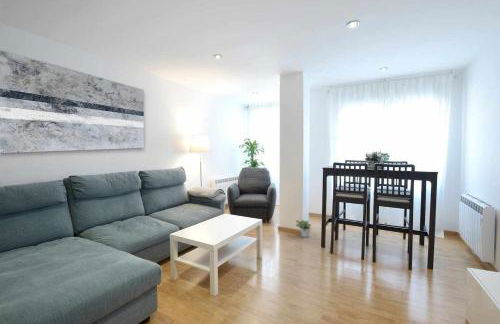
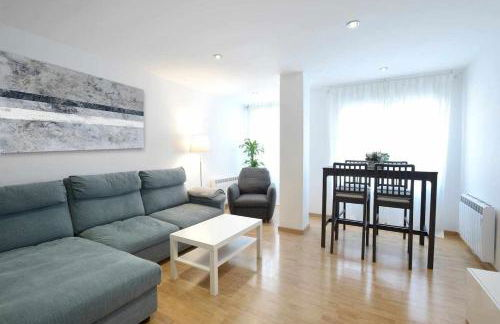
- potted plant (302, 227)
